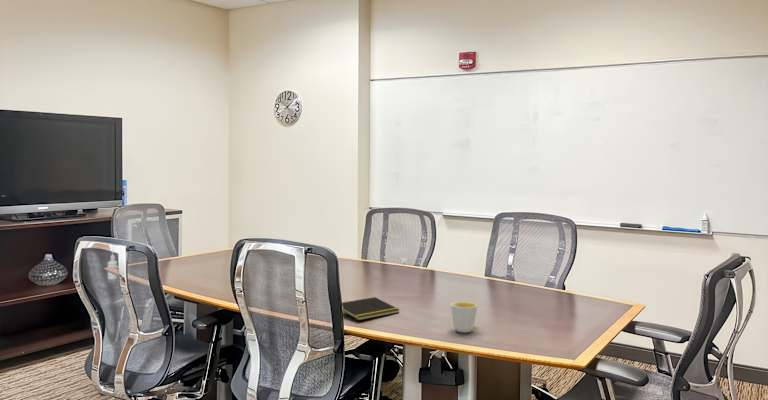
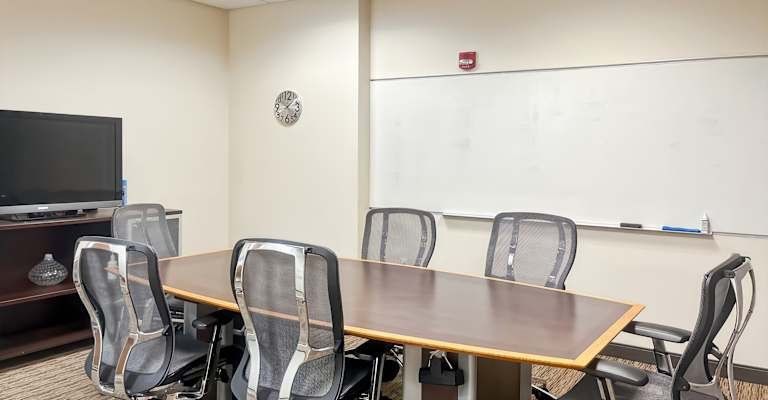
- mug (466, 317)
- notepad (367, 308)
